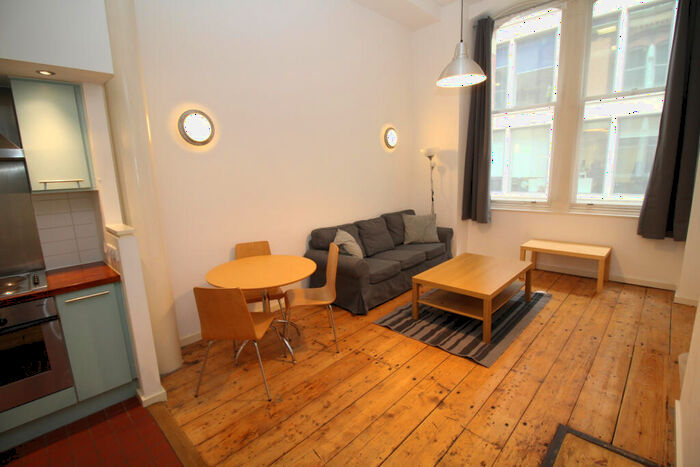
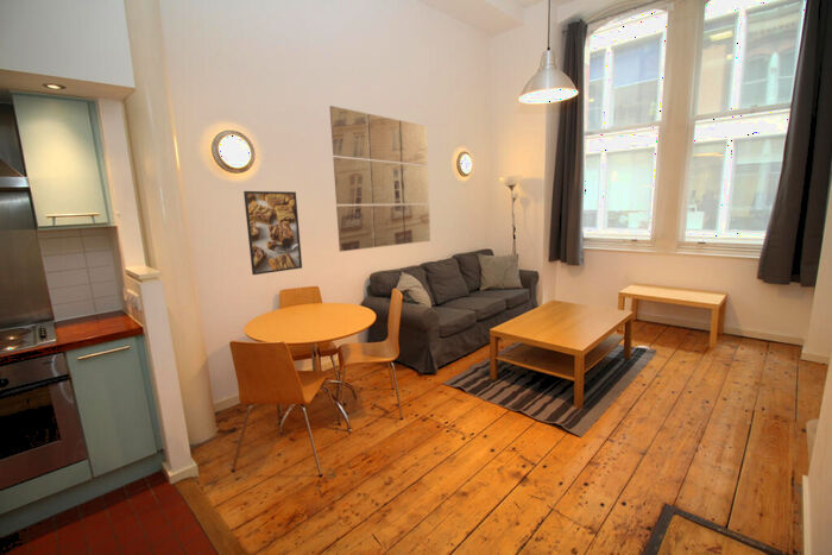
+ wall art (386, 183)
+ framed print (275, 232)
